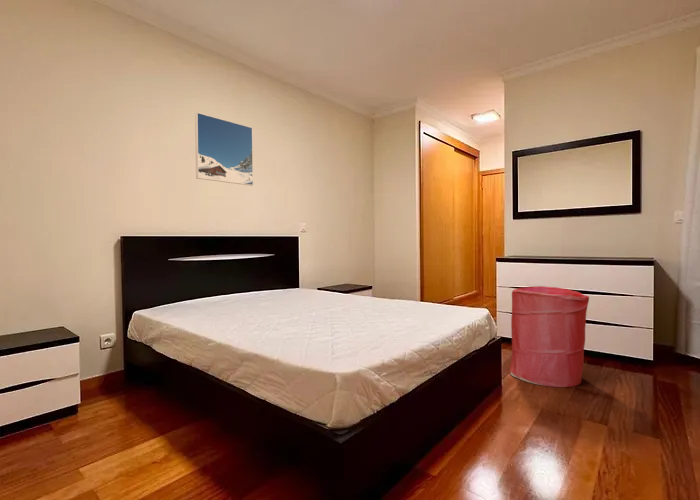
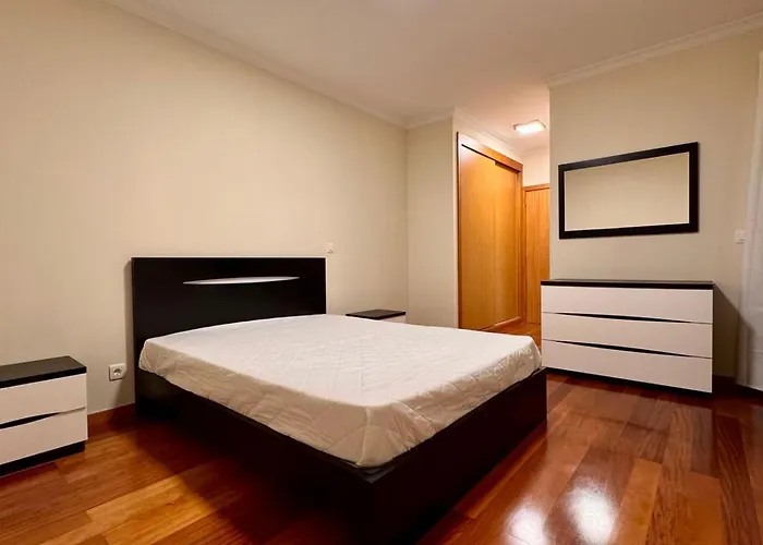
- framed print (225, 151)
- laundry hamper (547, 332)
